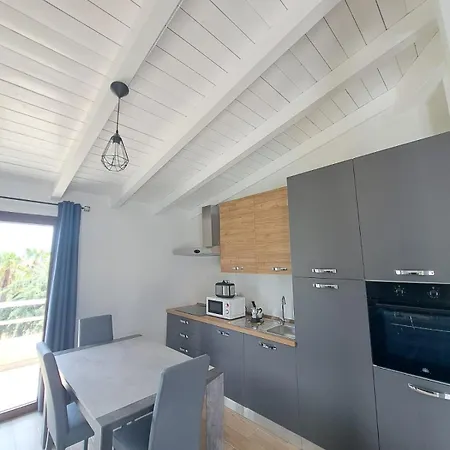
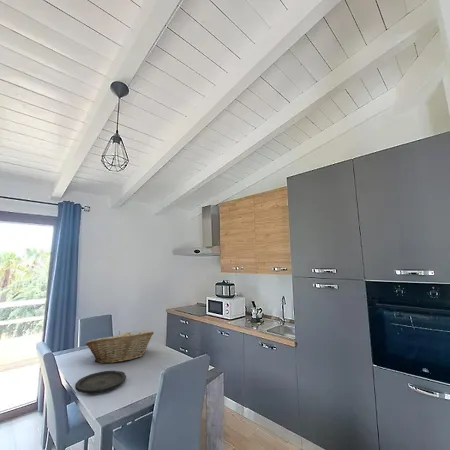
+ fruit basket (121, 343)
+ plate (101, 381)
